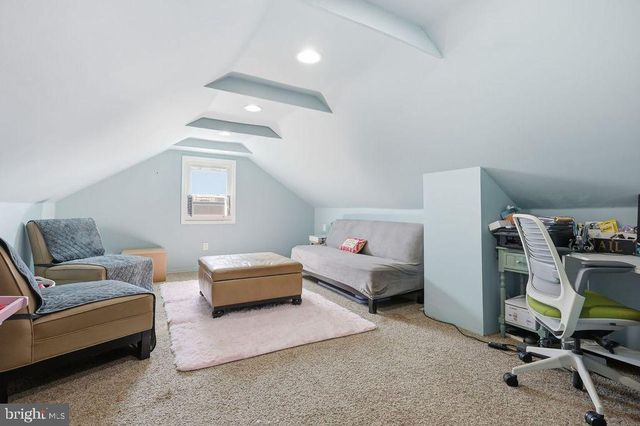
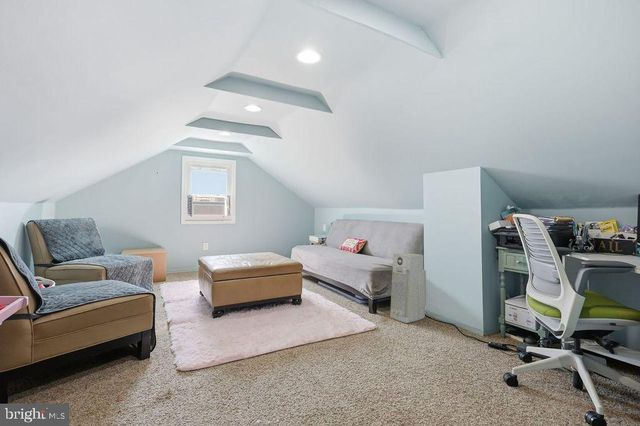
+ air purifier (408, 285)
